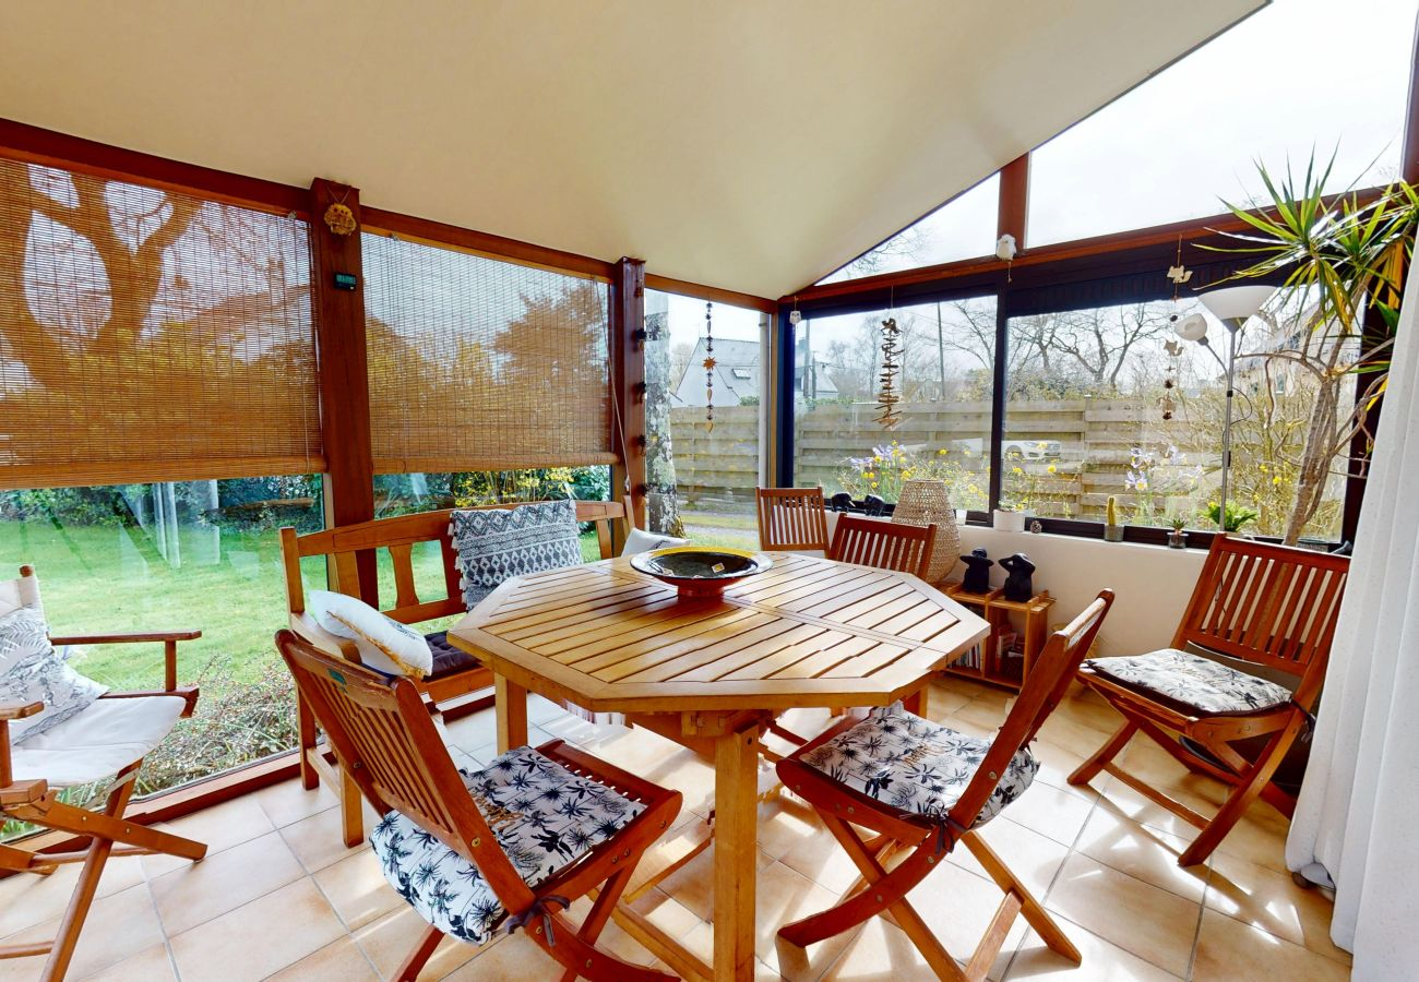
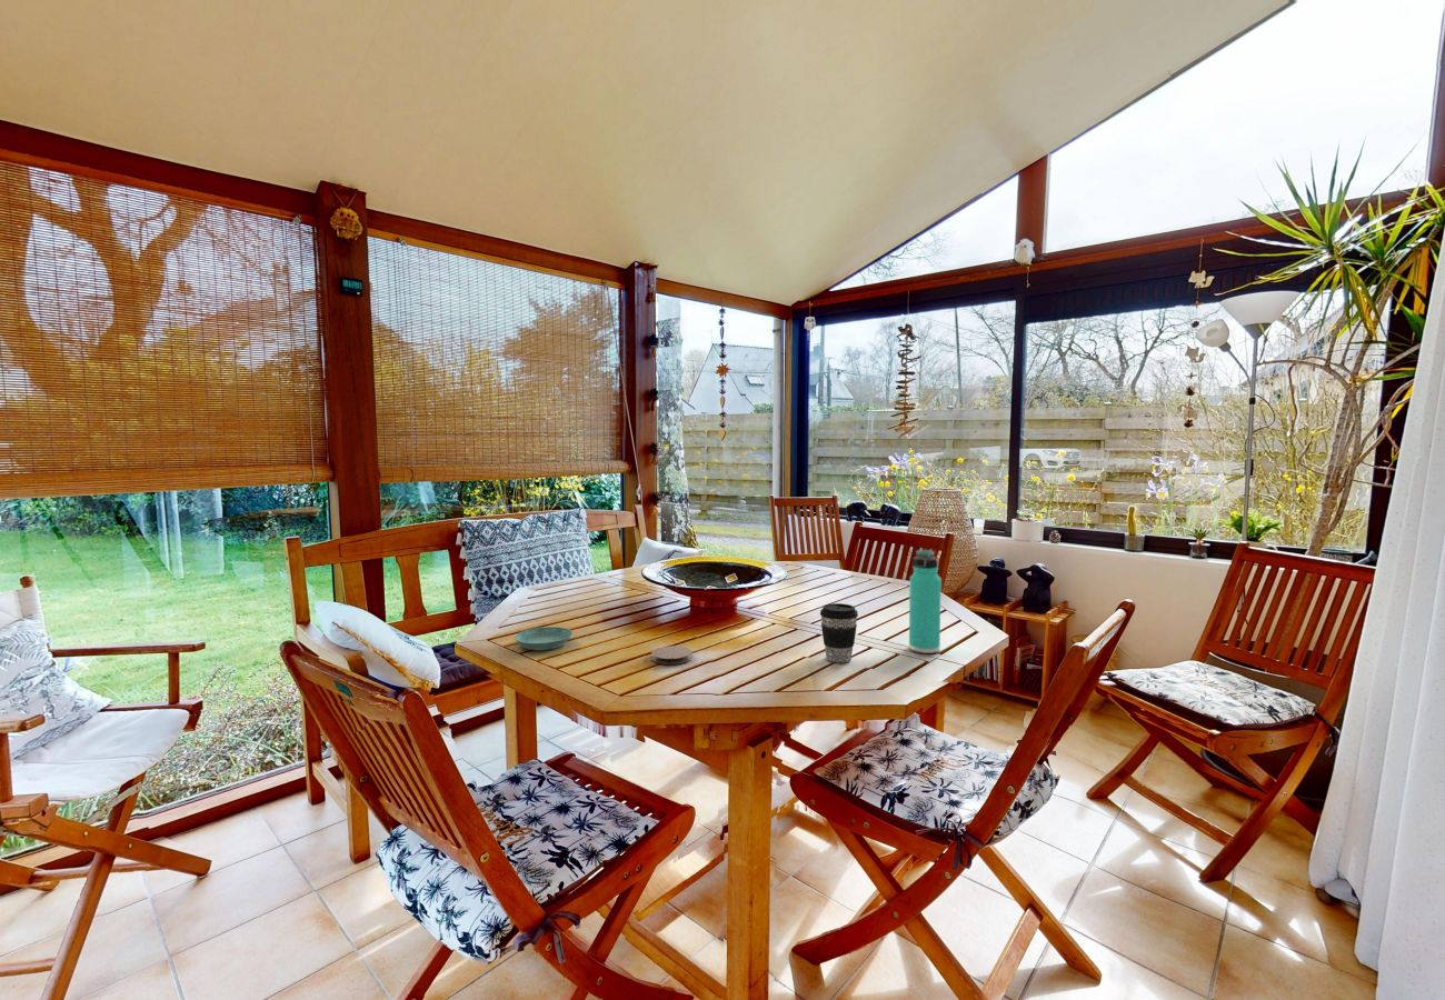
+ coffee cup (838, 632)
+ saucer (544, 639)
+ thermos bottle (925, 599)
+ coaster (671, 654)
